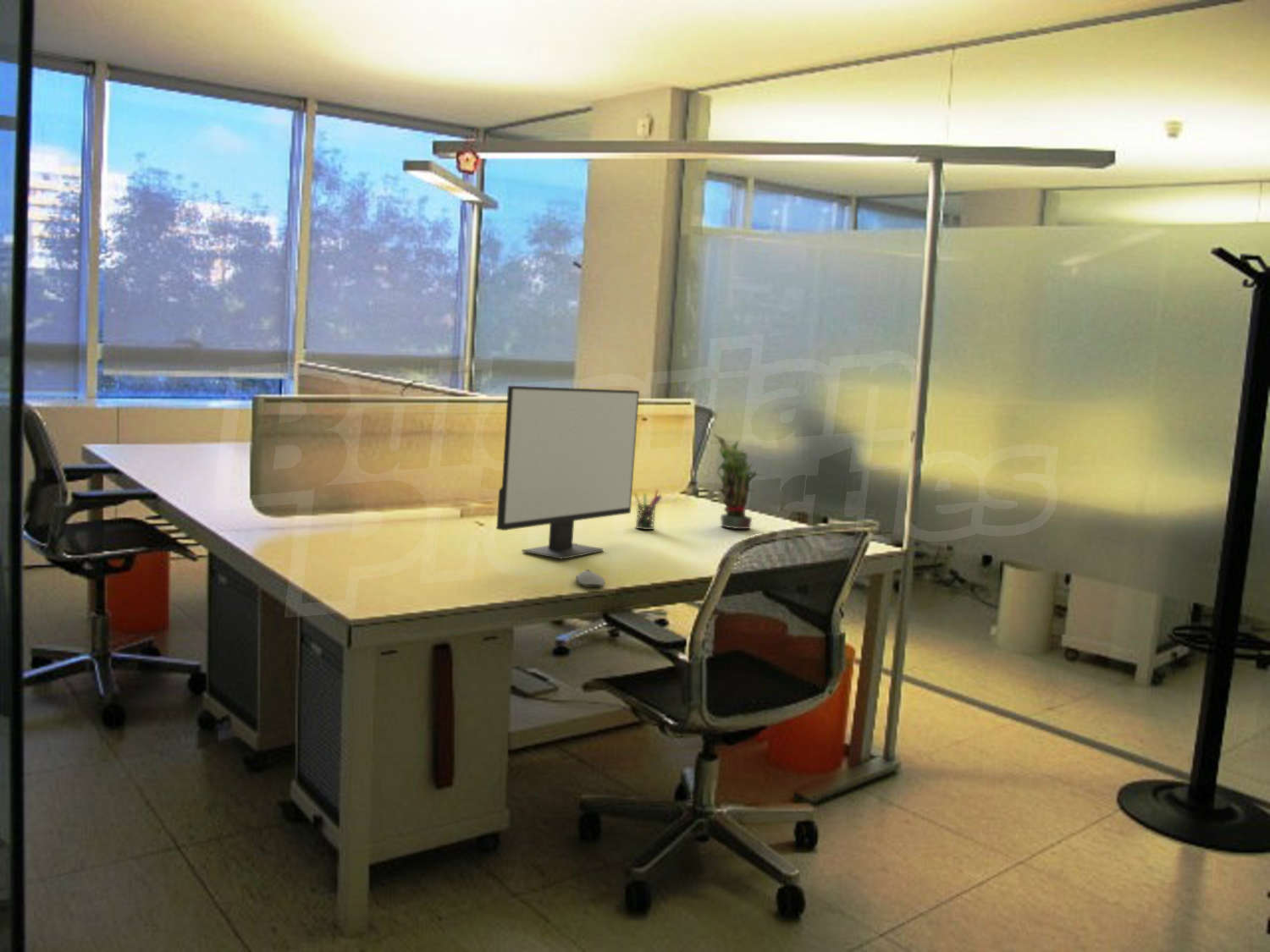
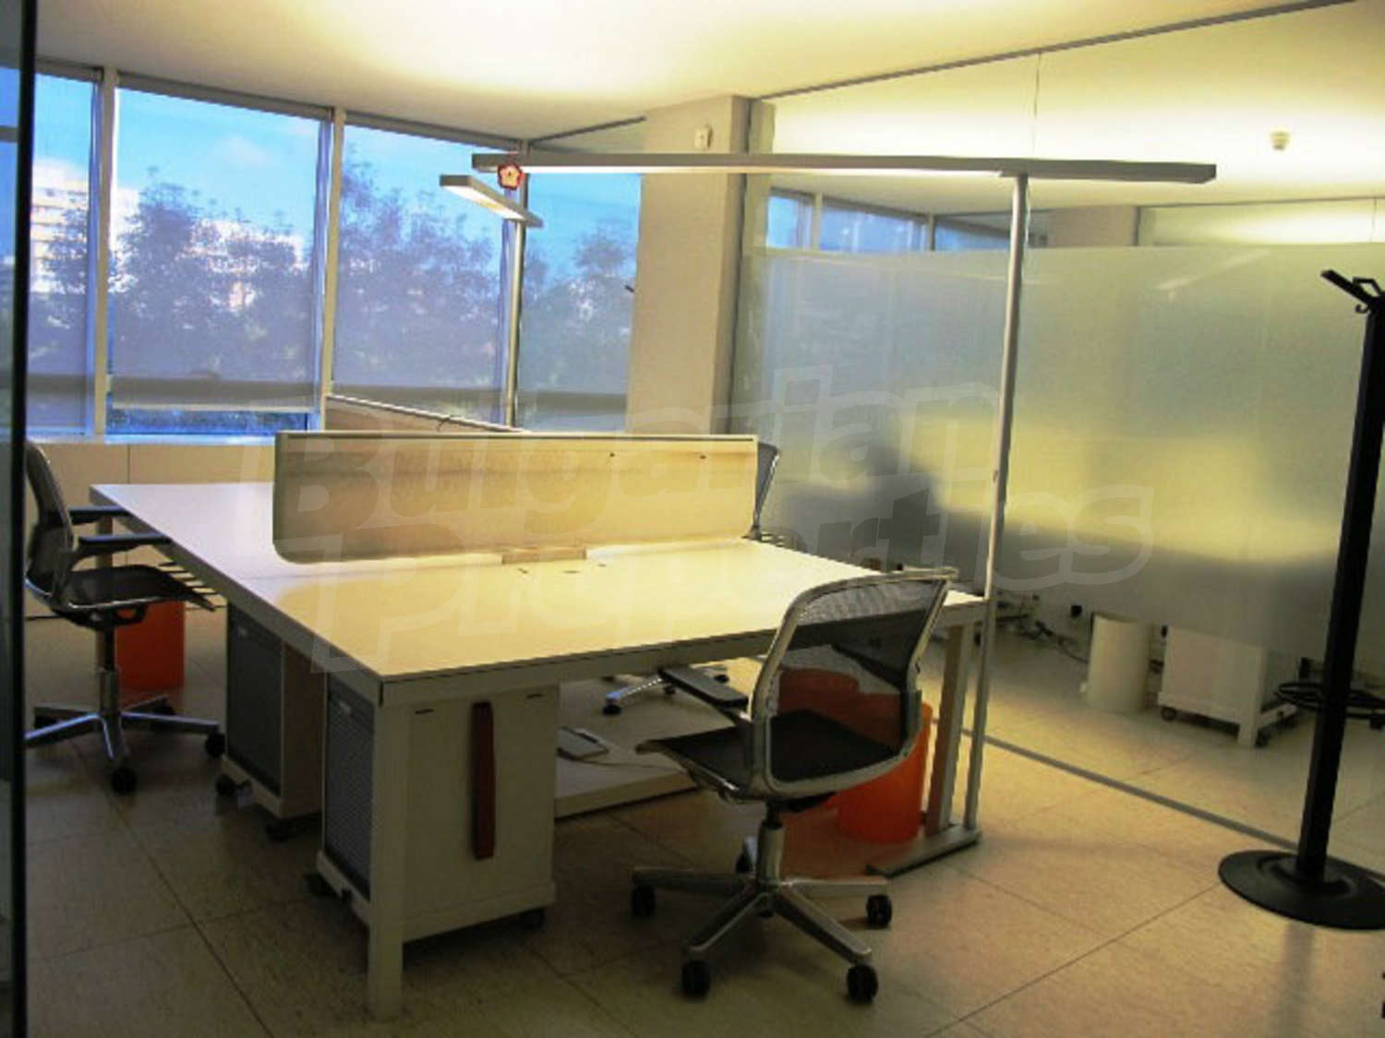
- potted plant (733, 481)
- pen holder (647, 508)
- computer monitor (569, 470)
- computer mouse (589, 577)
